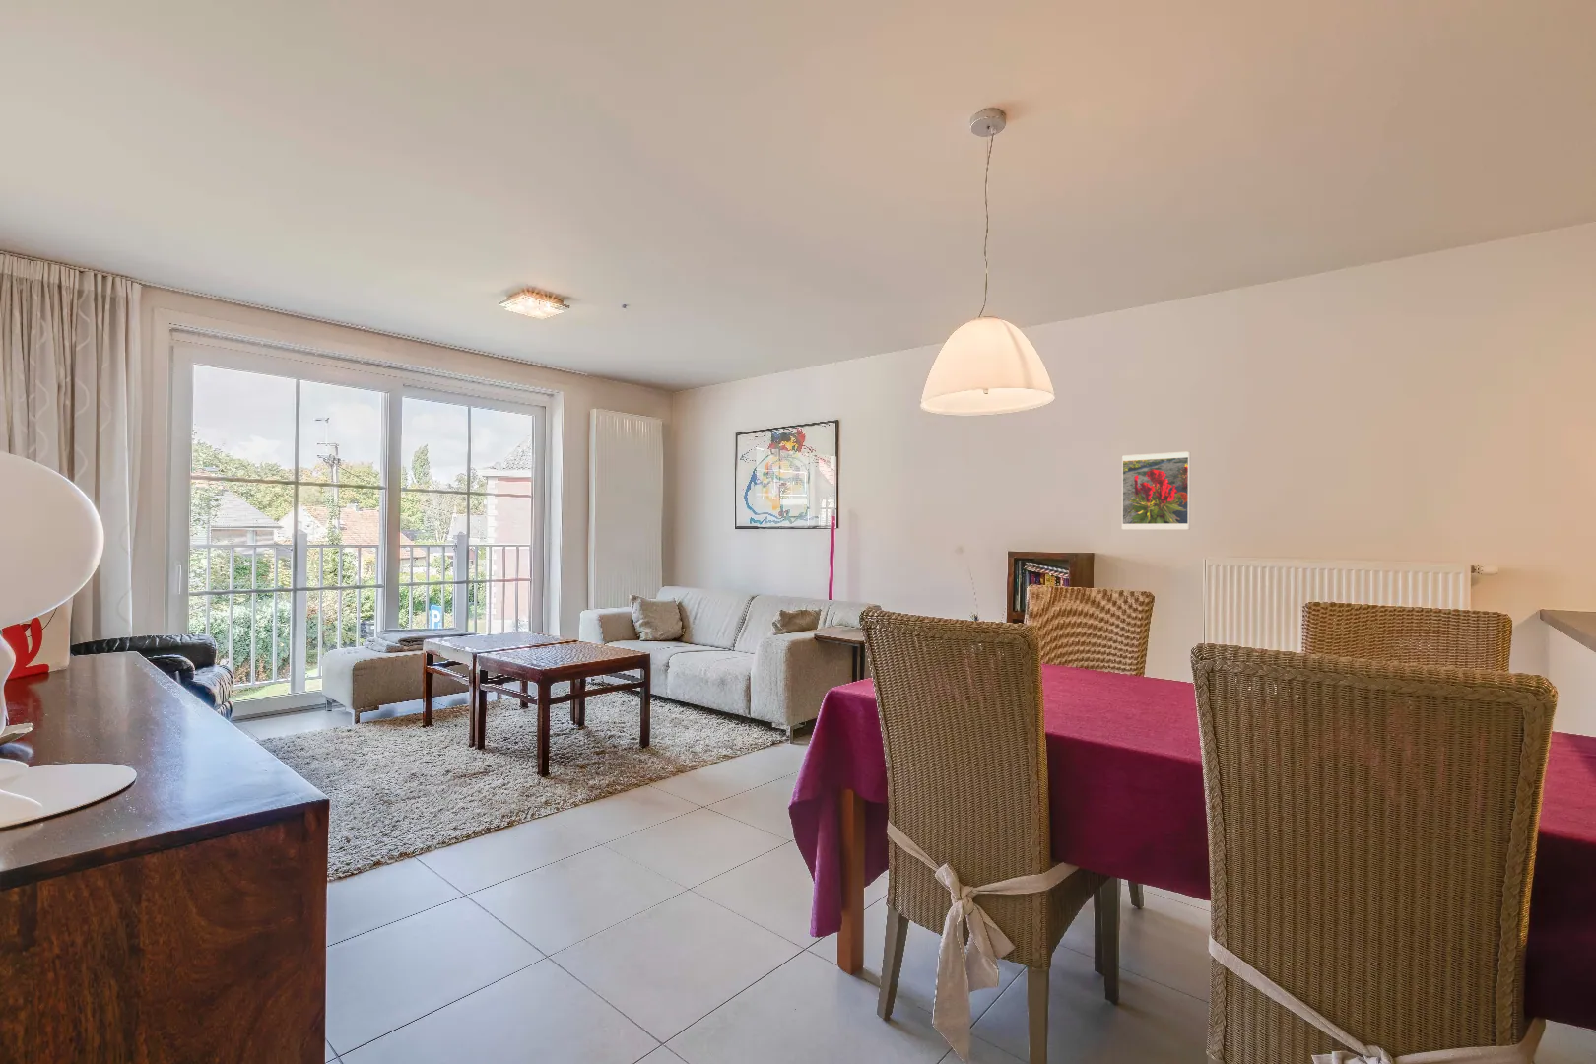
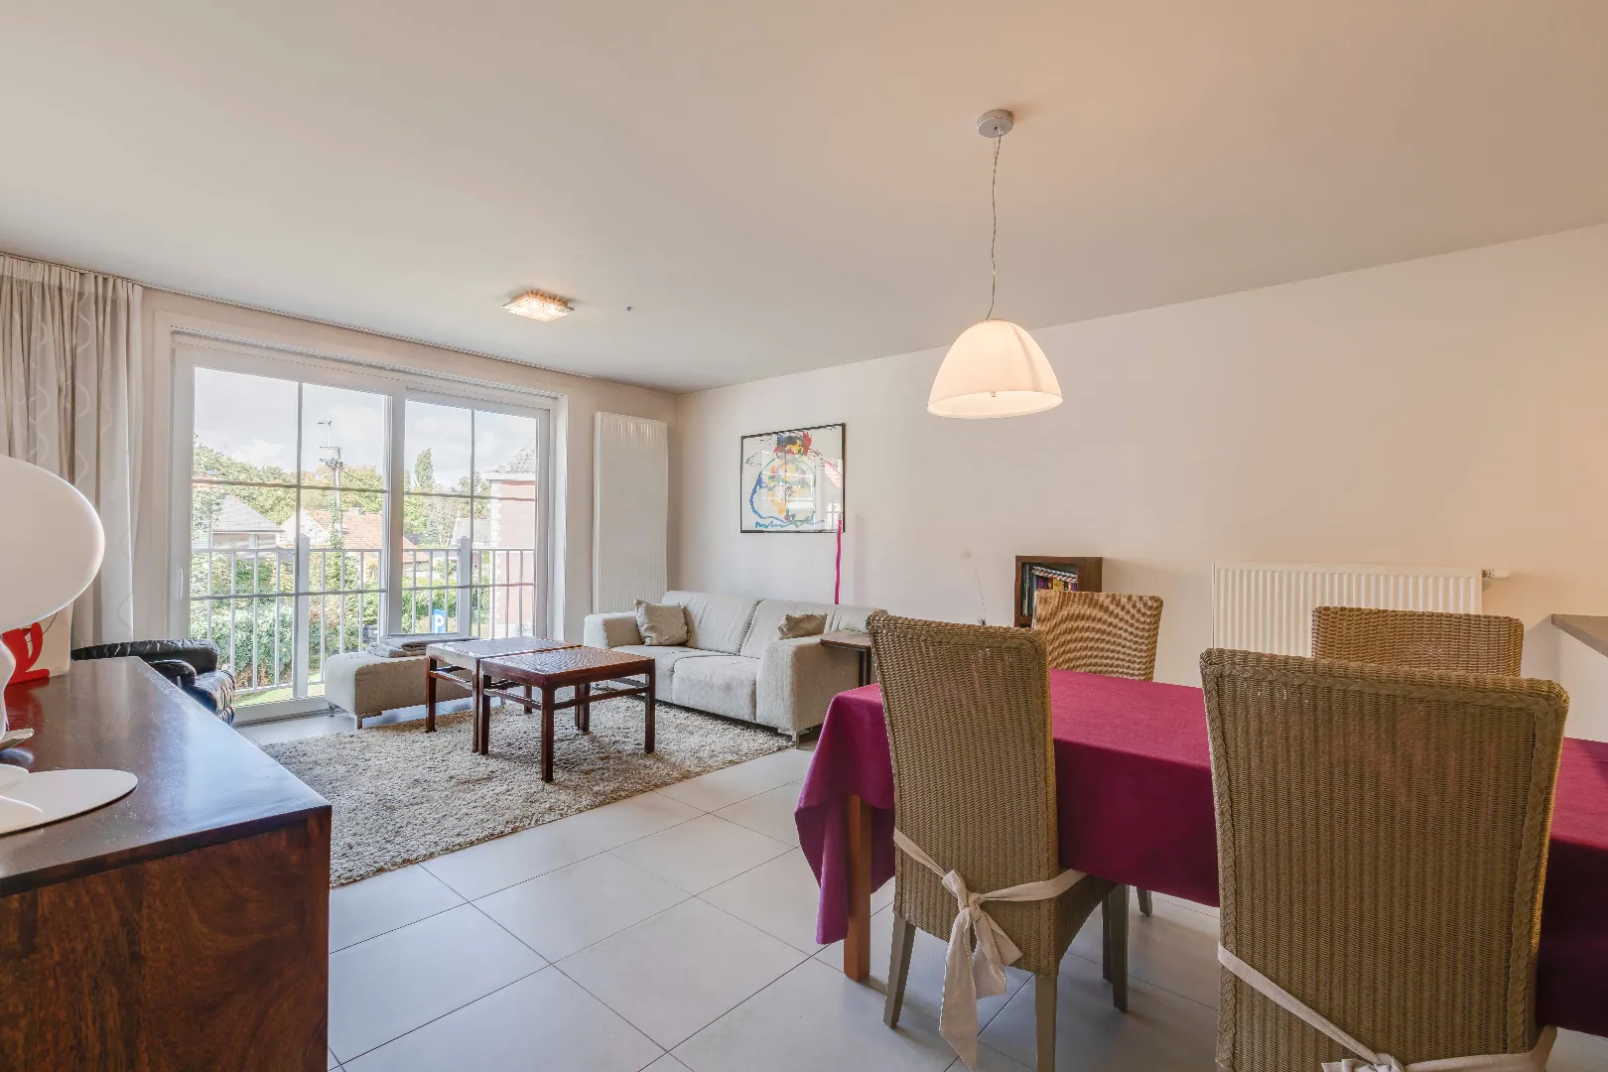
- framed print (1154, 492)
